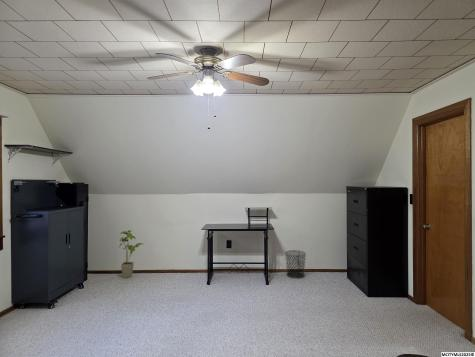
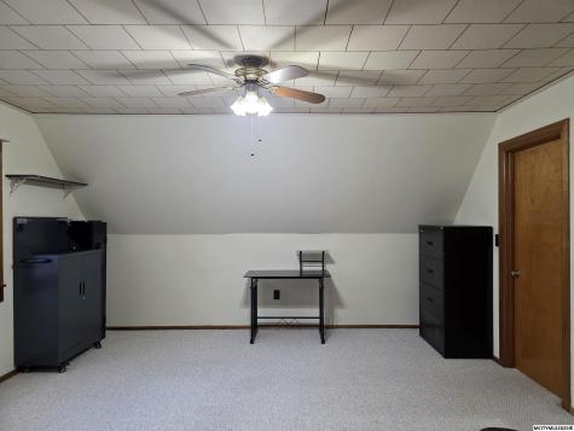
- waste bin (295, 264)
- house plant (130, 253)
